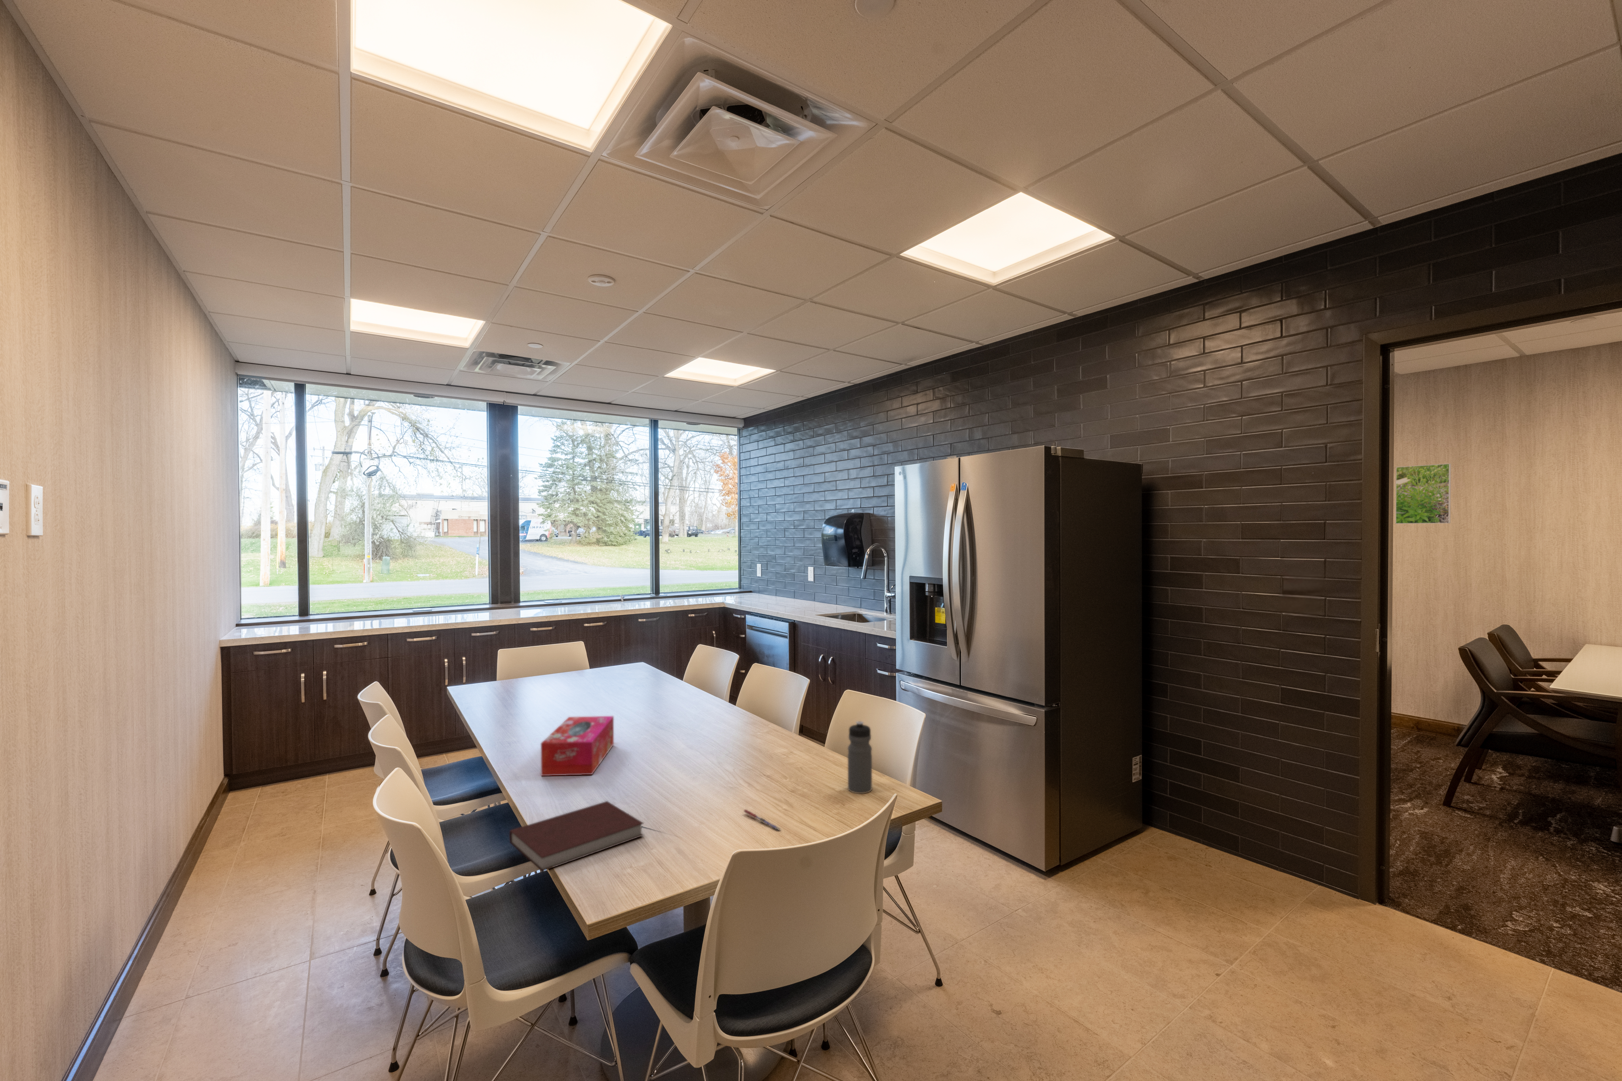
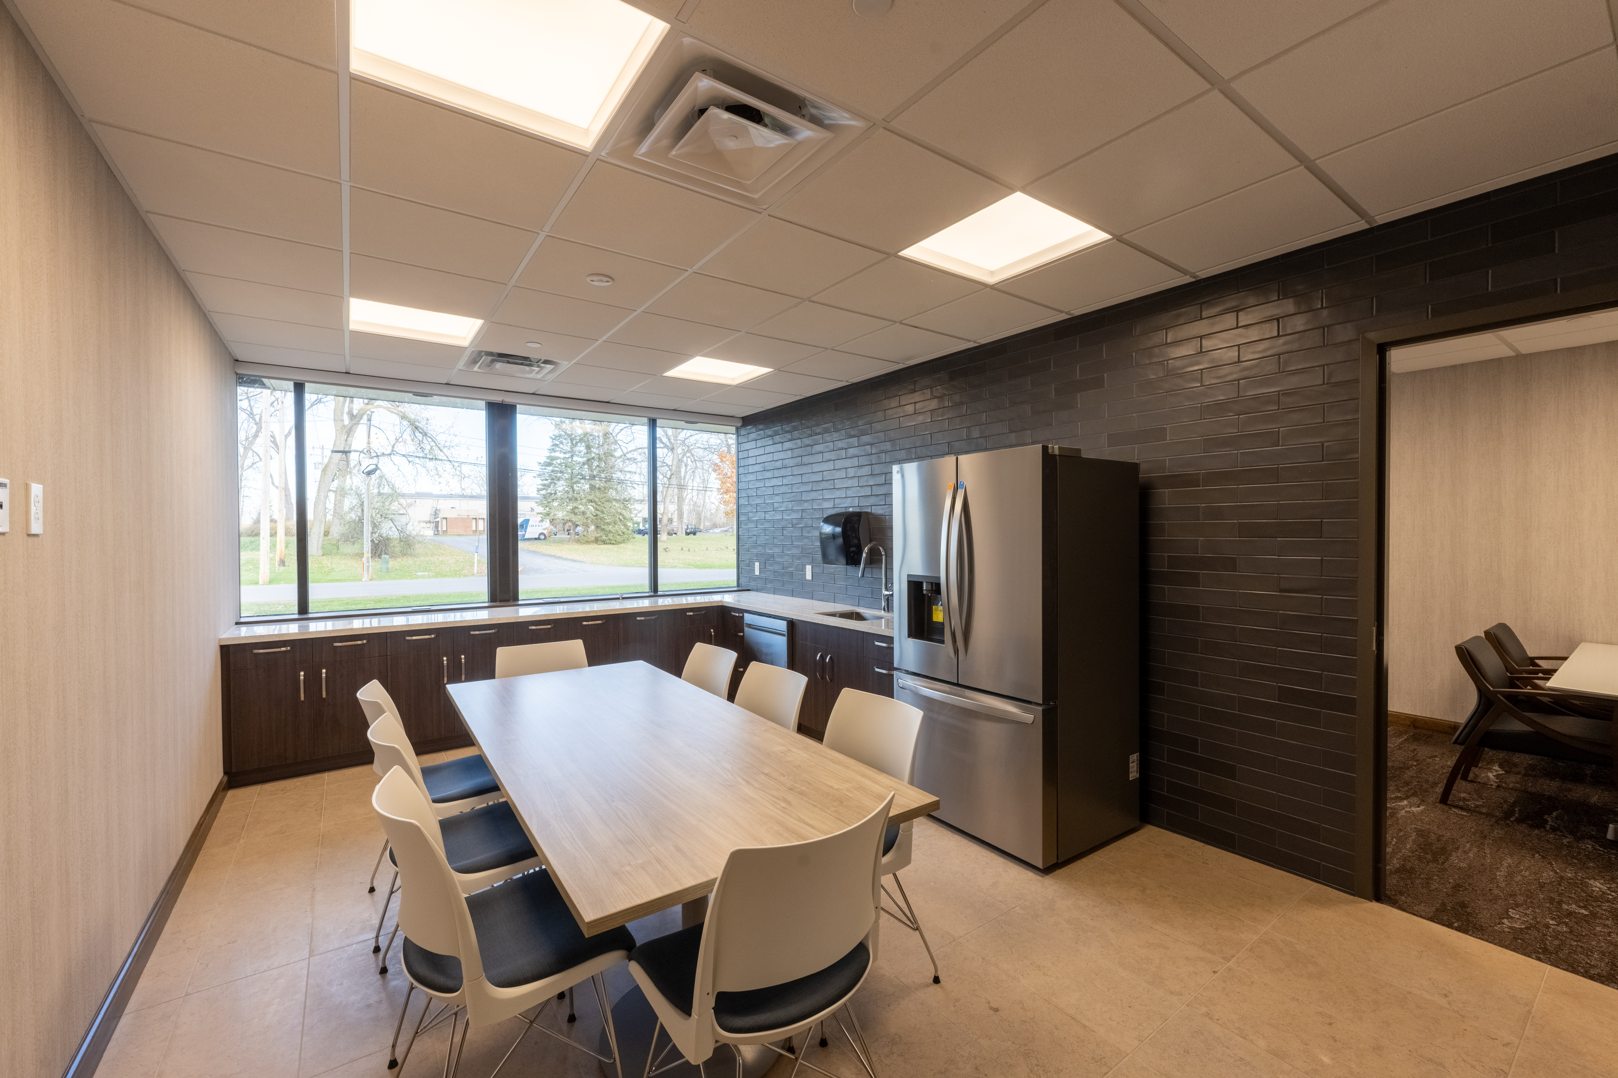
- water bottle (859, 755)
- tissue box (579, 743)
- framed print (1423, 495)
- pen (762, 819)
- notebook (577, 832)
